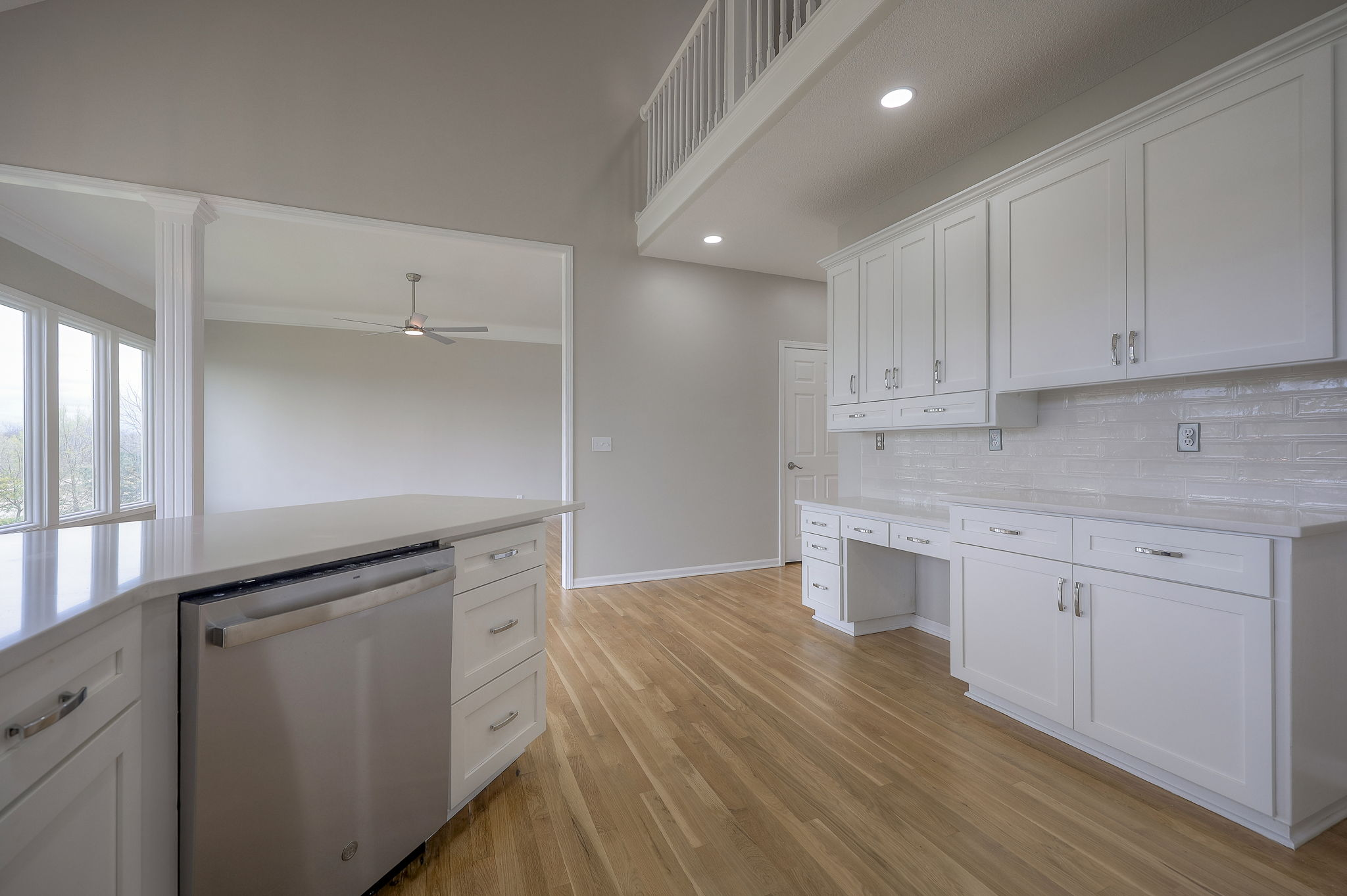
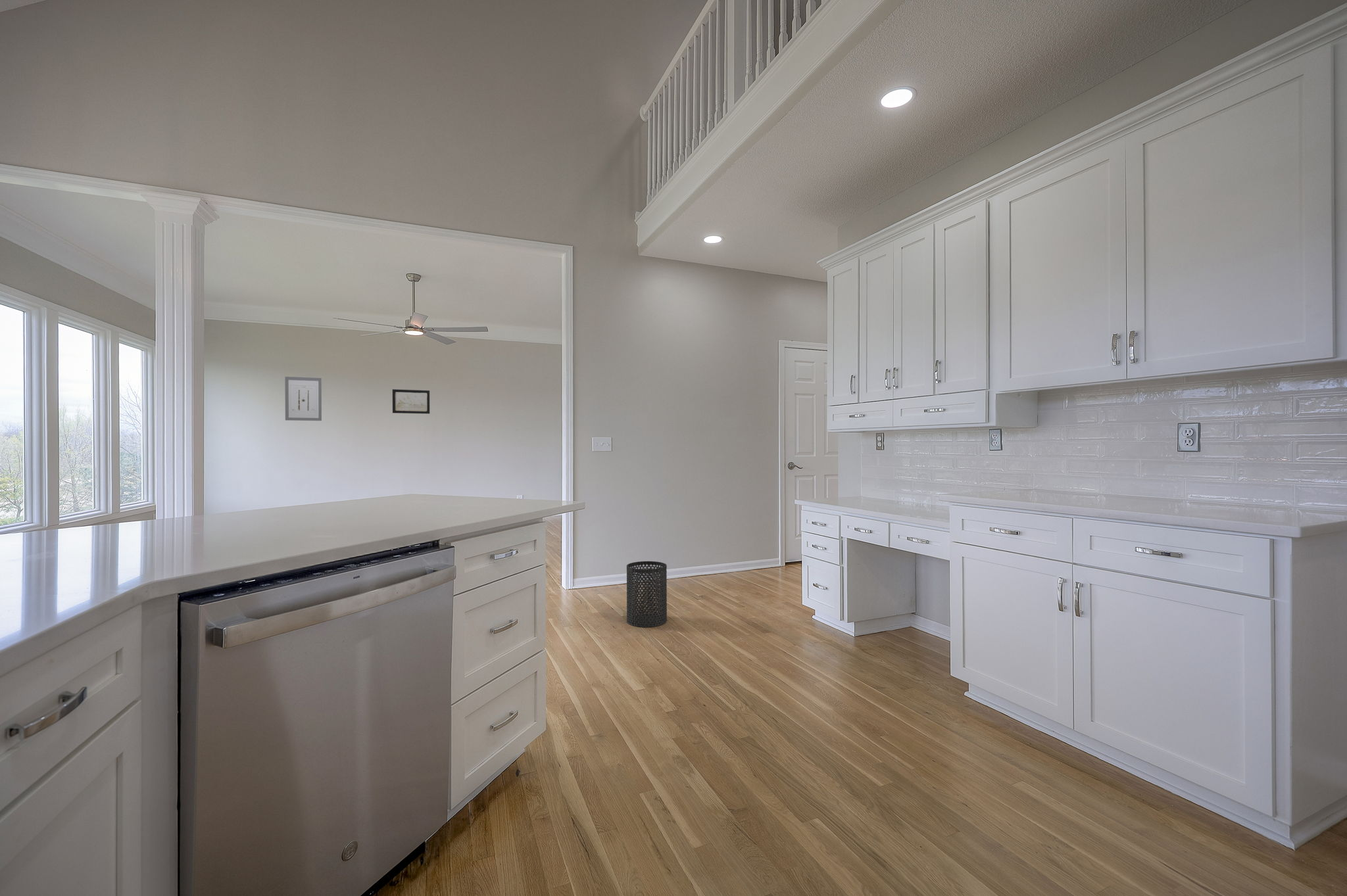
+ wall art (303, 398)
+ trash can (647, 592)
+ wall art (411, 402)
